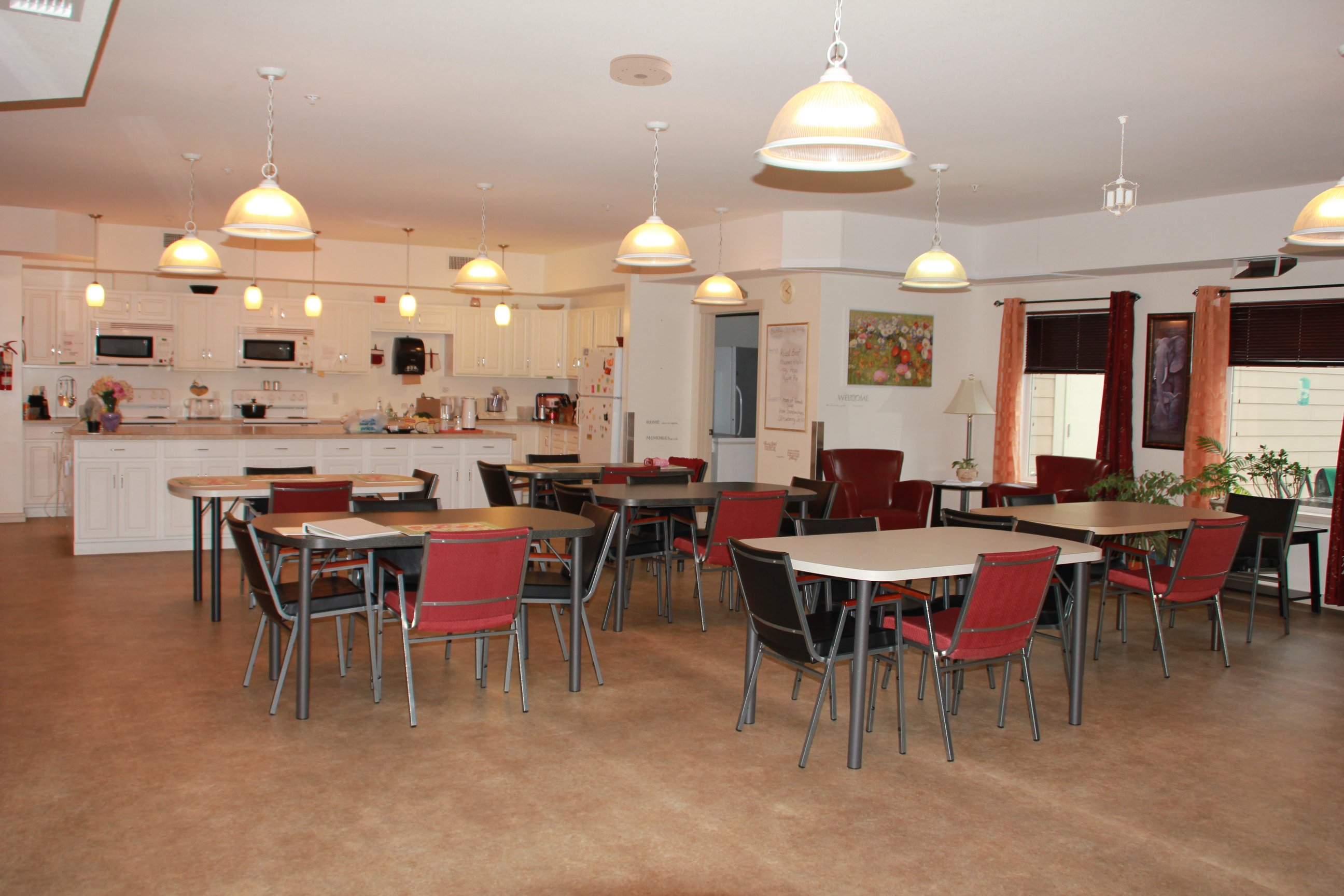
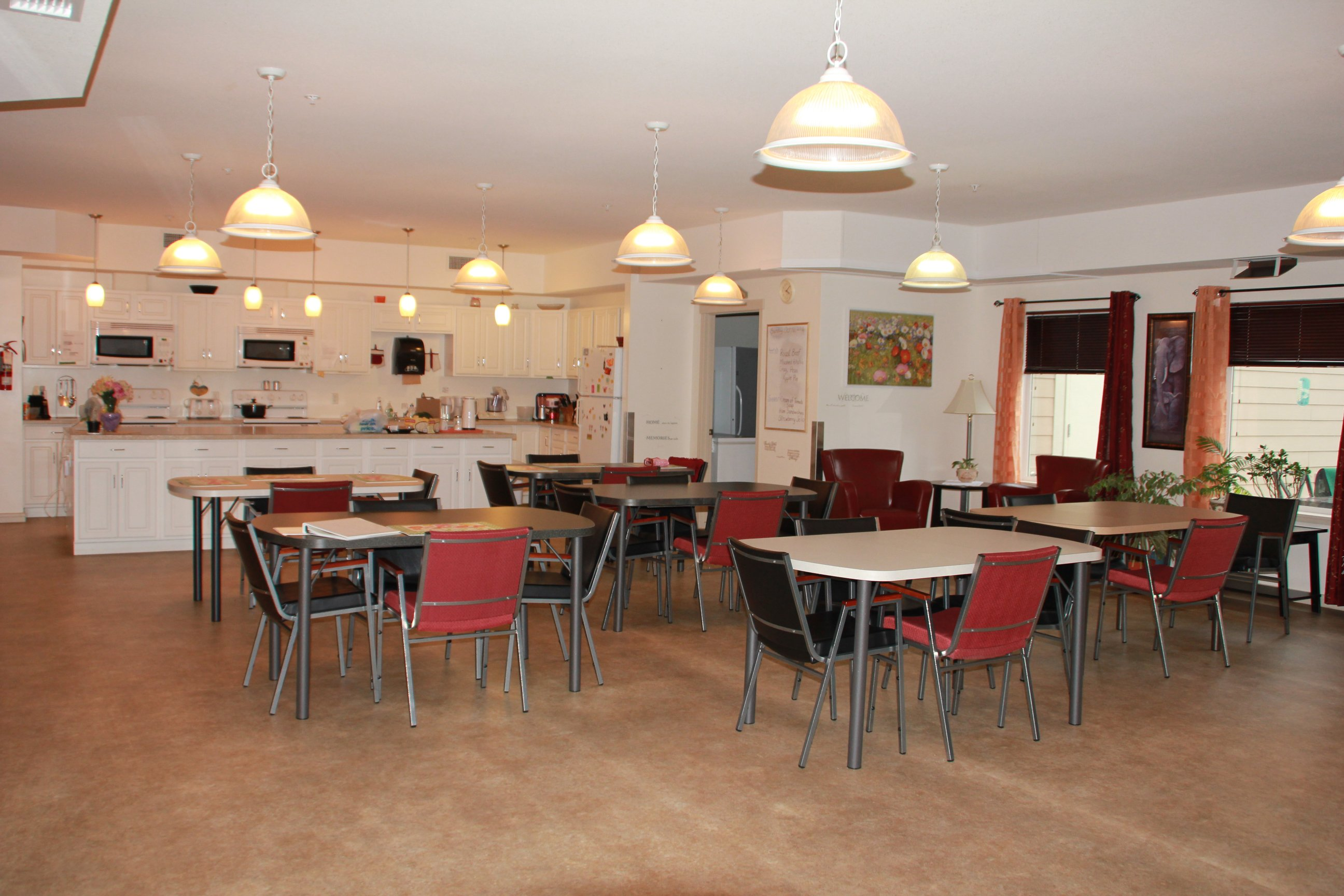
- pendant light (1122, 167)
- smoke detector (640, 71)
